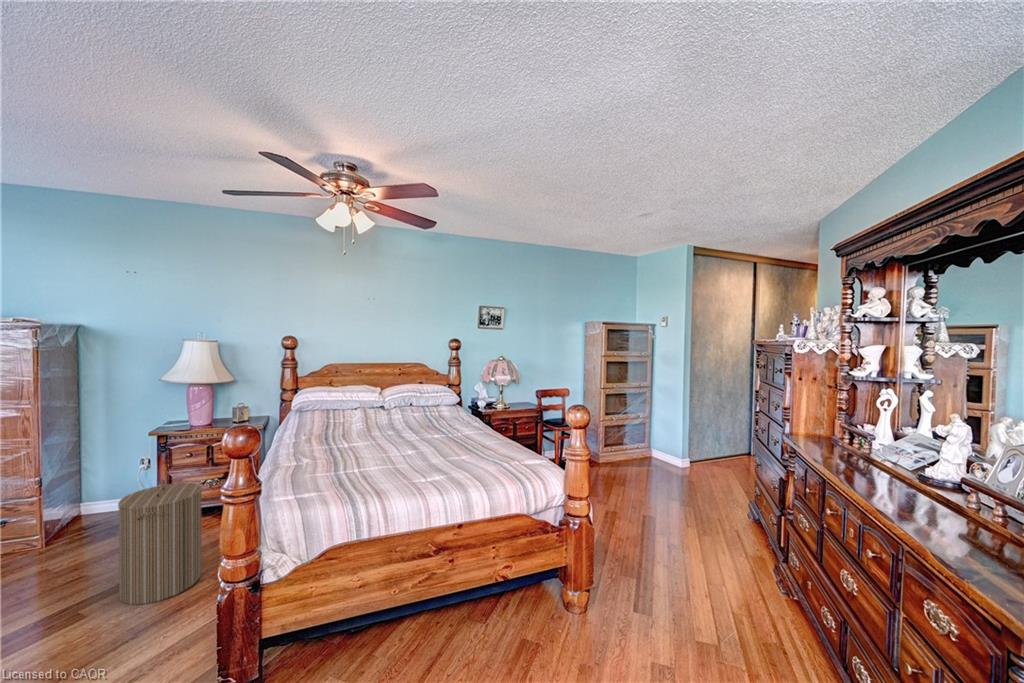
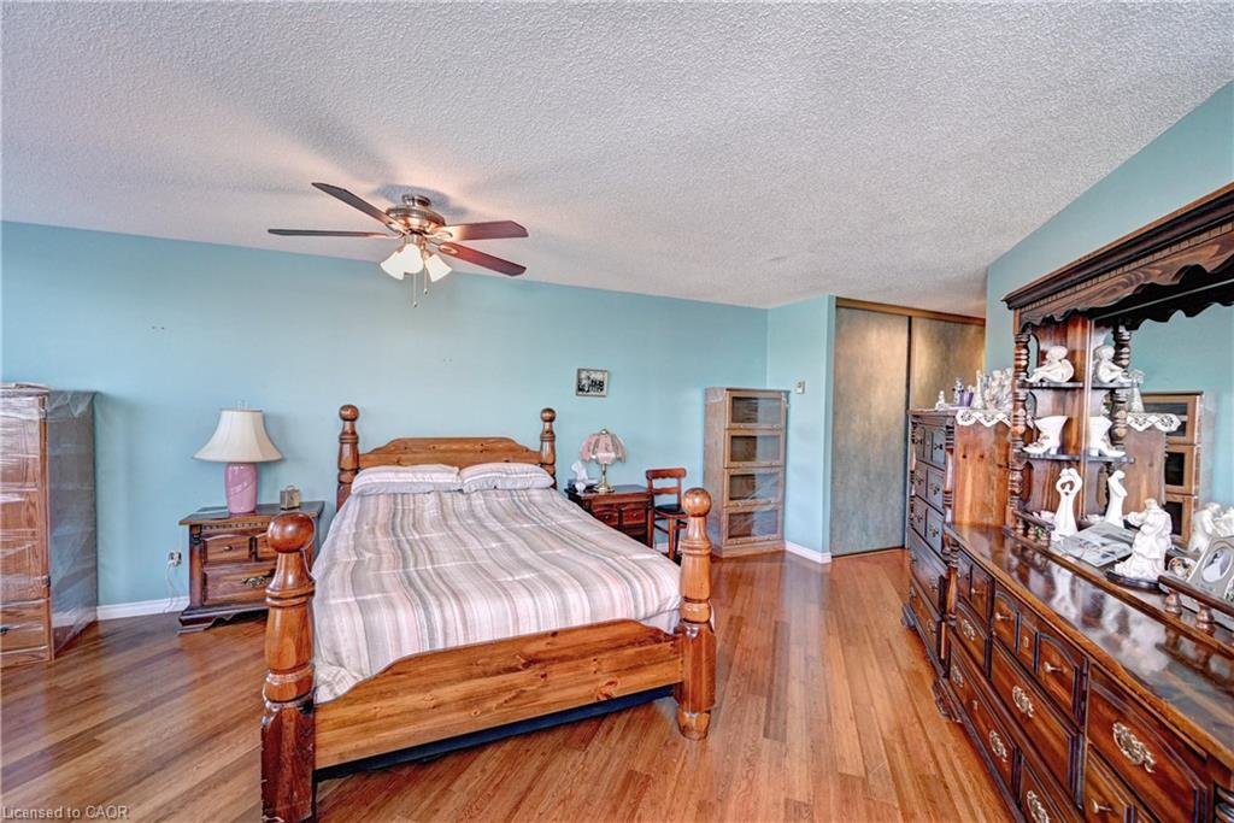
- laundry hamper (162, 532)
